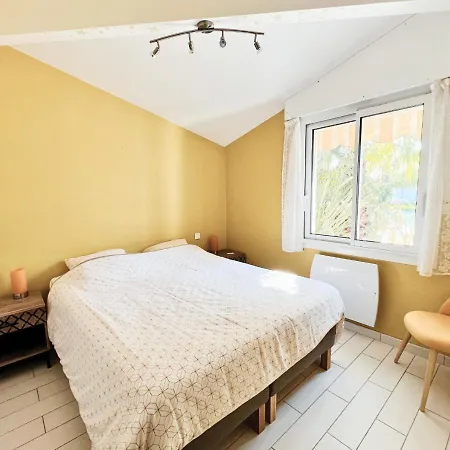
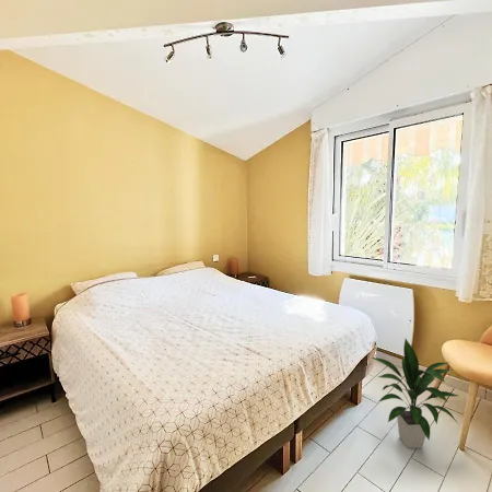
+ indoor plant (417, 397)
